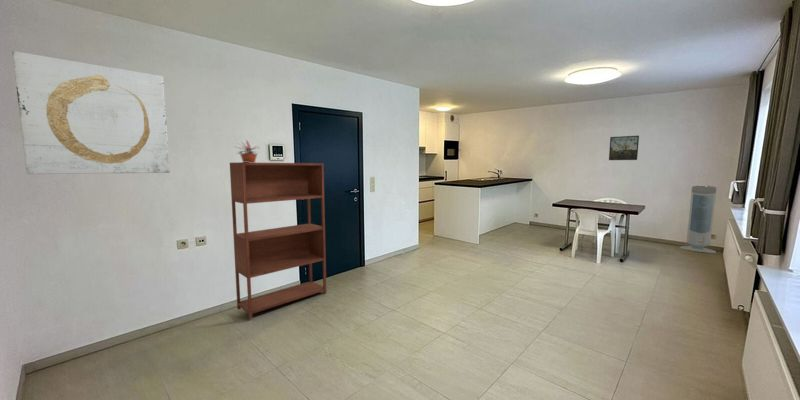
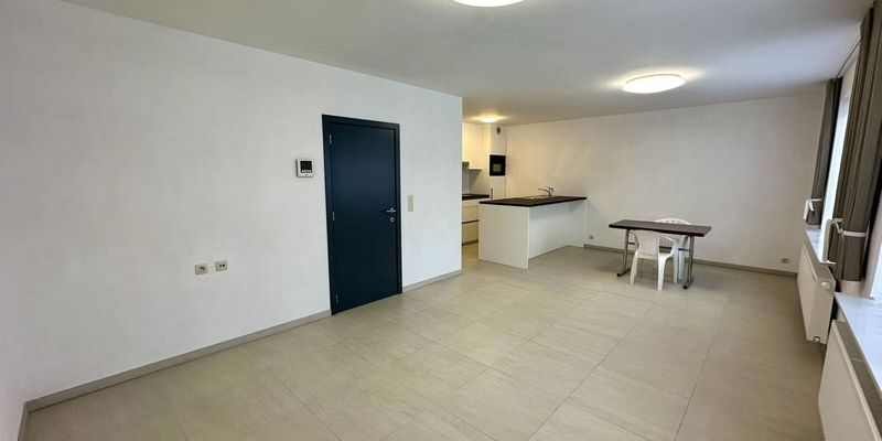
- bookshelf (281, 233)
- wall art (101, 120)
- air purifier (700, 218)
- potted plant (248, 150)
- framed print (623, 148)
